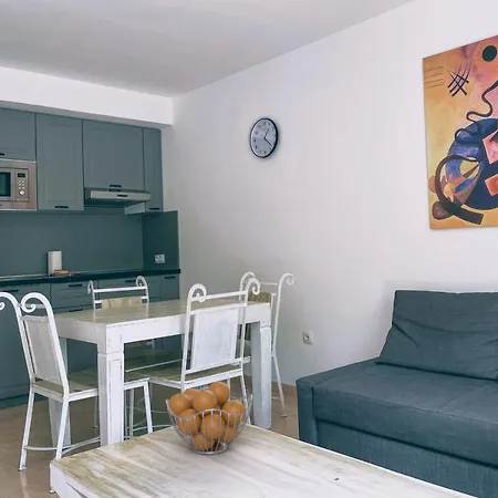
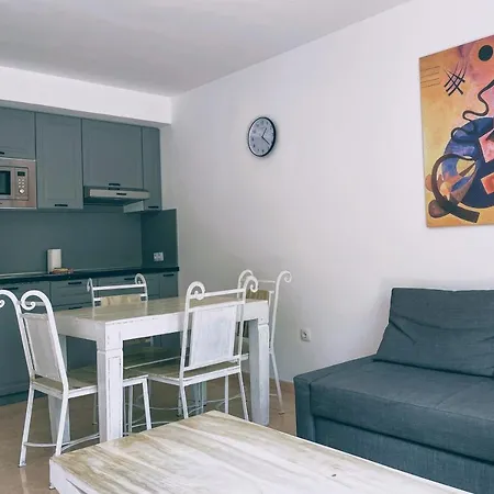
- fruit basket (209, 416)
